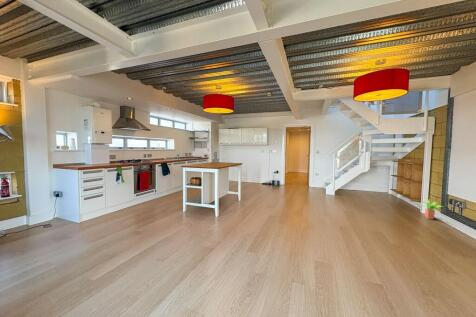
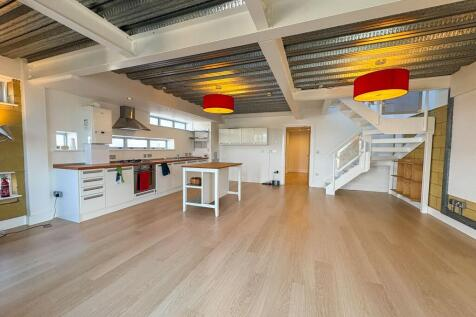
- potted plant (432, 208)
